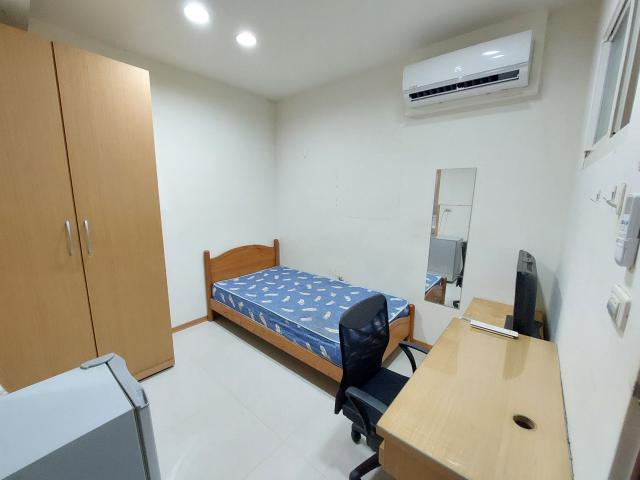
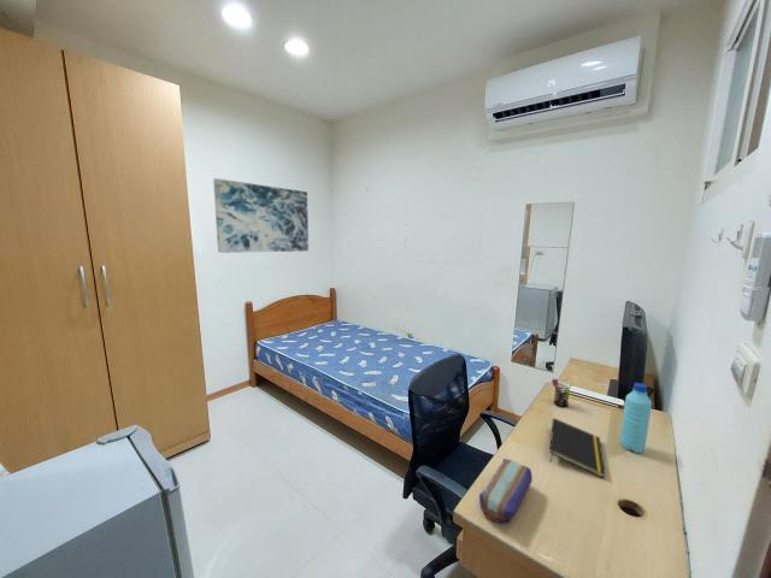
+ wall art (266, 219)
+ pencil case (507, 488)
+ water bottle (636, 417)
+ notepad (576, 444)
+ pen holder (561, 393)
